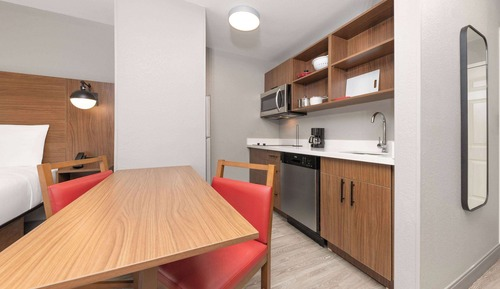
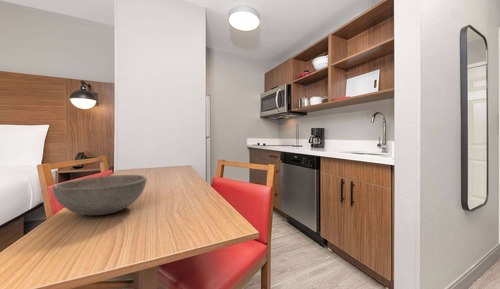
+ bowl (105, 195)
